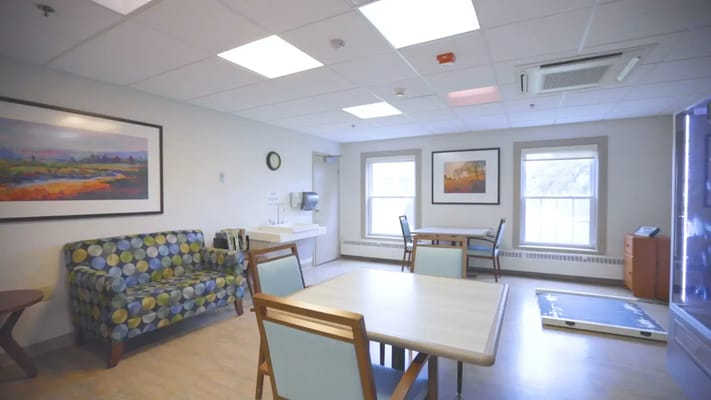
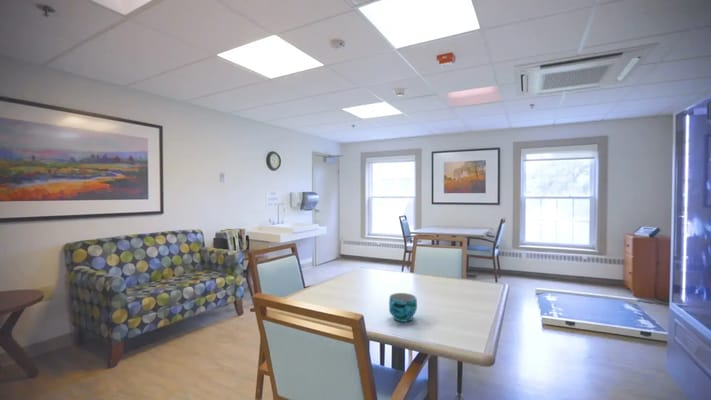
+ cup (402, 308)
